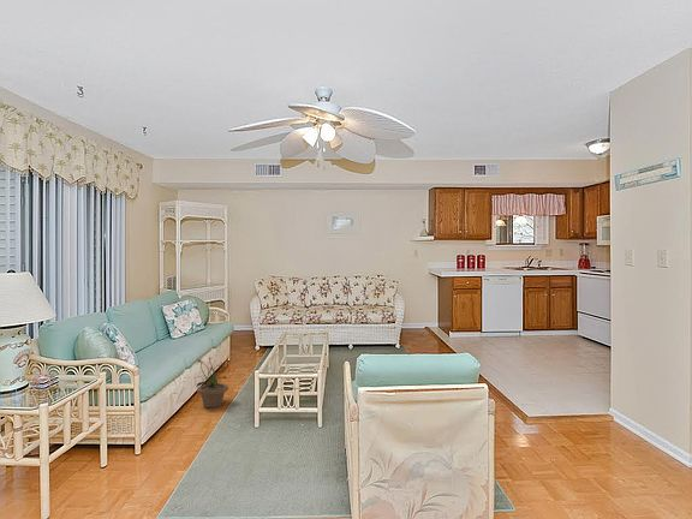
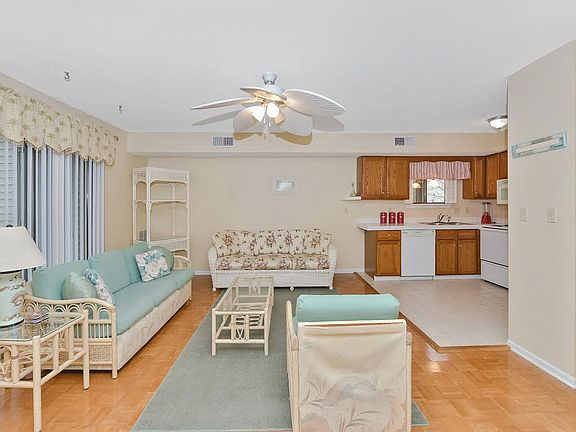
- potted plant (210, 381)
